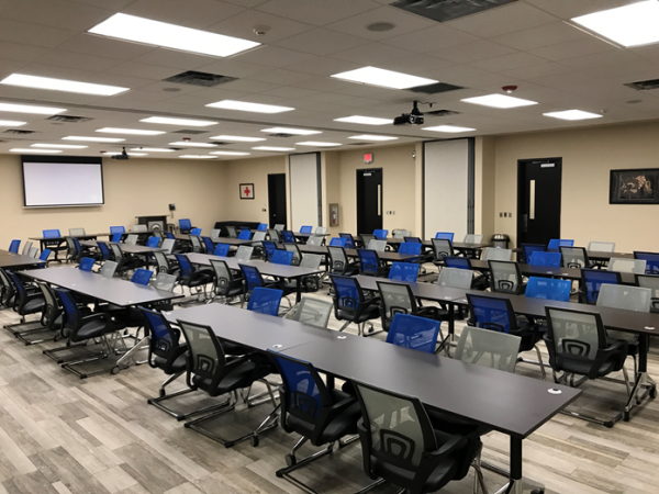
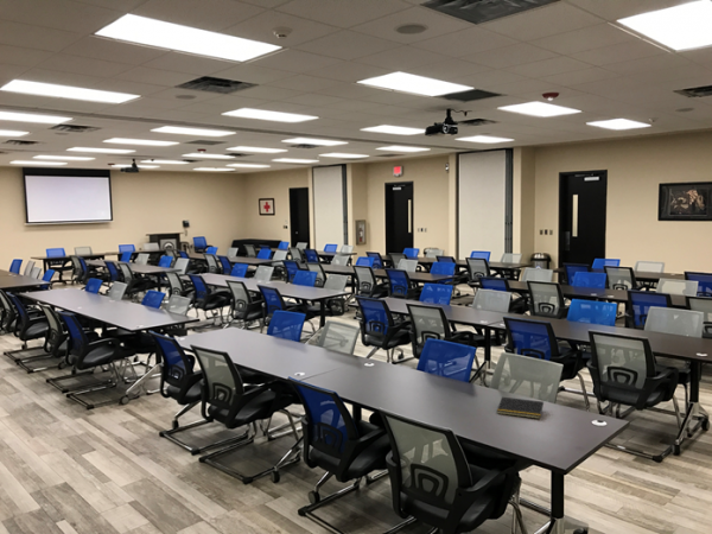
+ notepad (520, 407)
